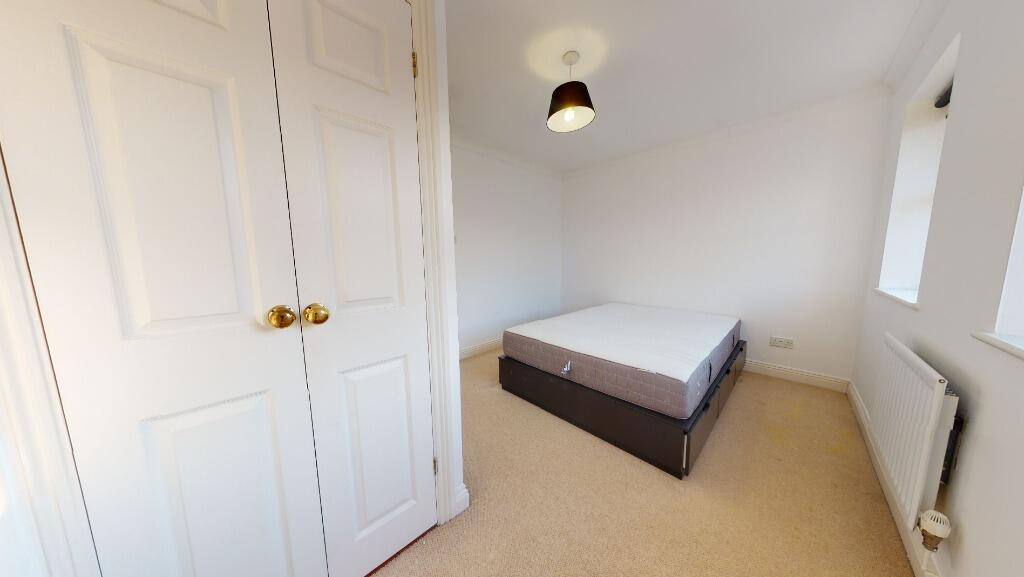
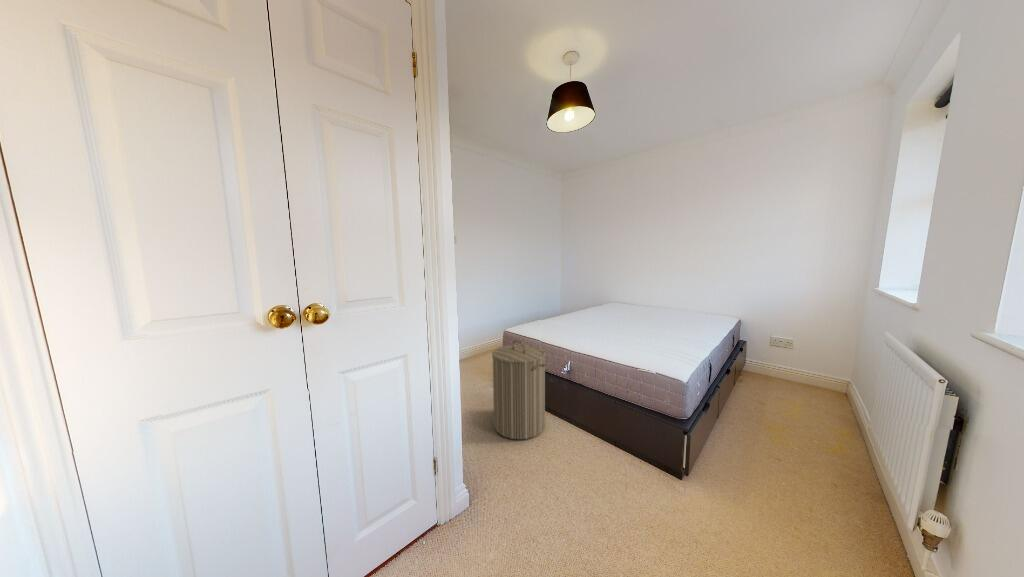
+ laundry hamper (519, 383)
